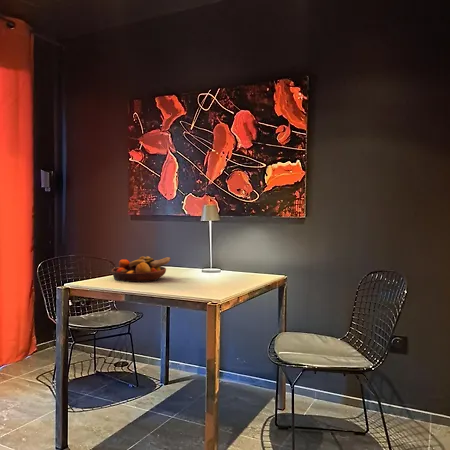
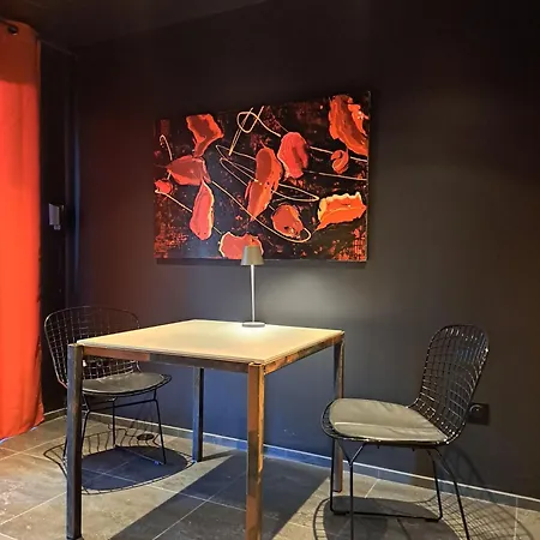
- fruit bowl (139, 266)
